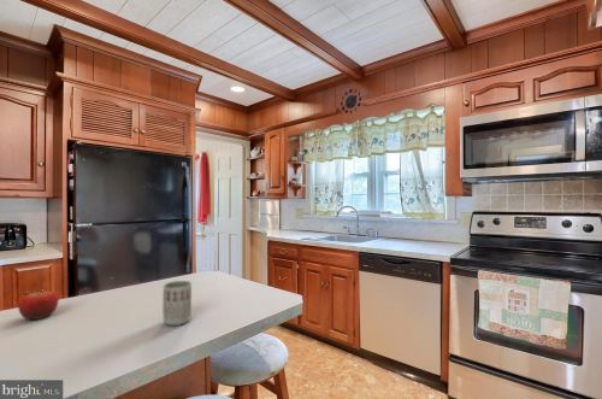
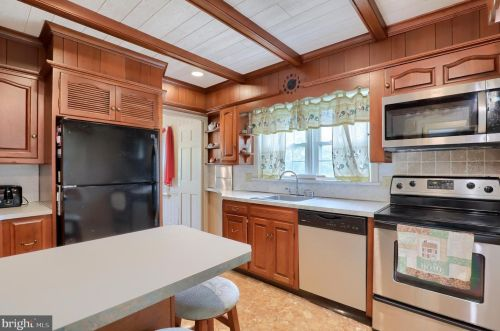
- cup (177, 303)
- fruit (39, 303)
